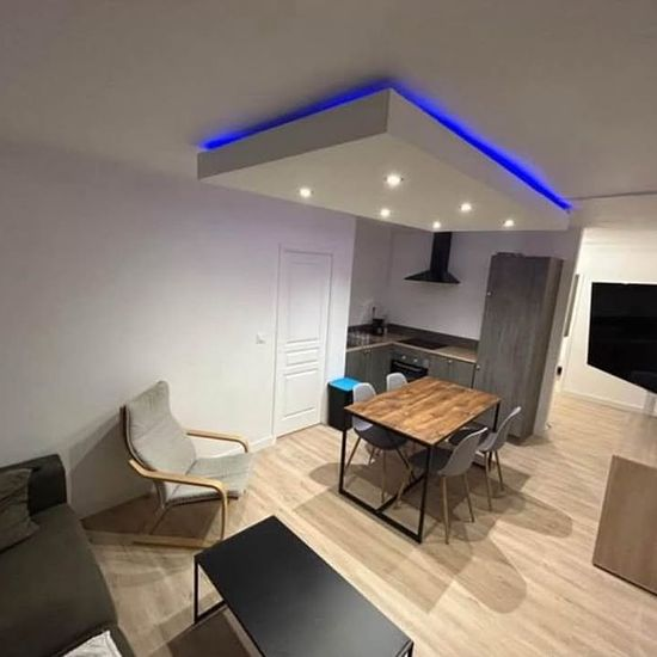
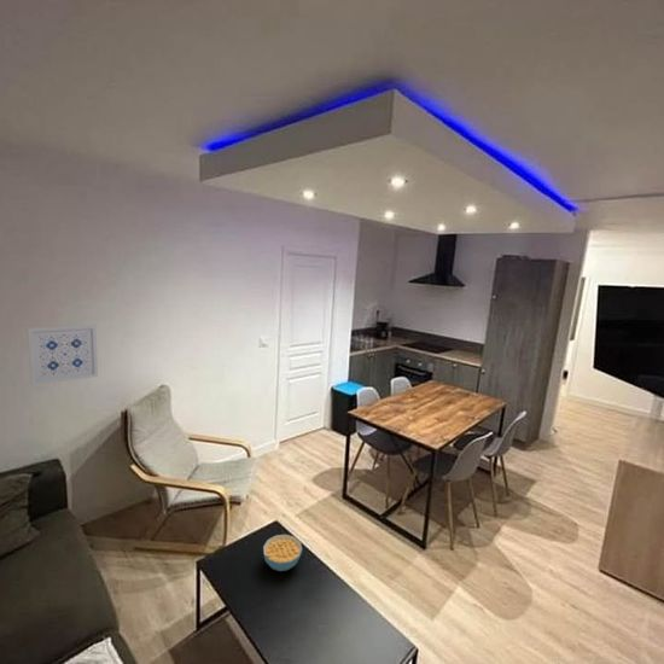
+ wall art (64, 353)
+ cereal bowl (281, 555)
